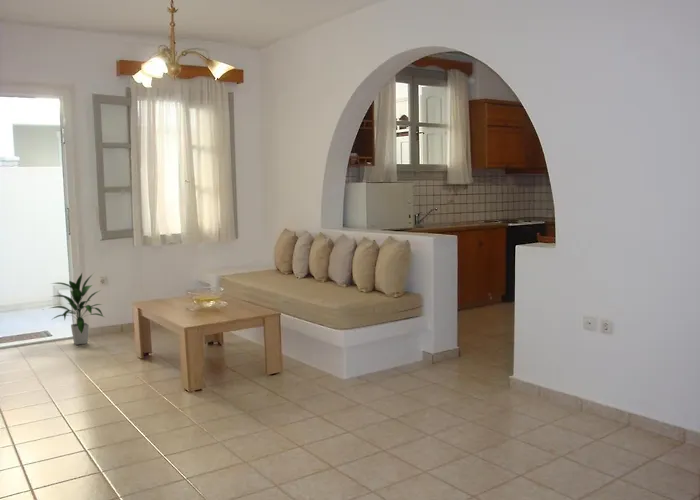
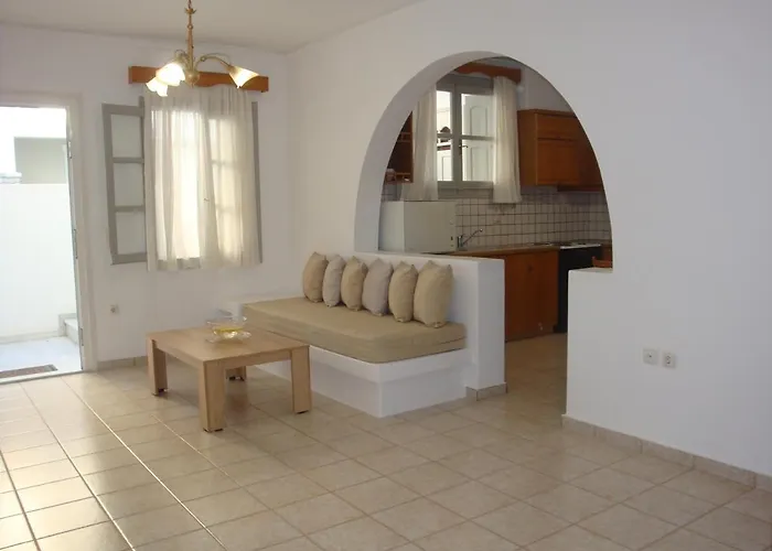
- indoor plant (77, 308)
